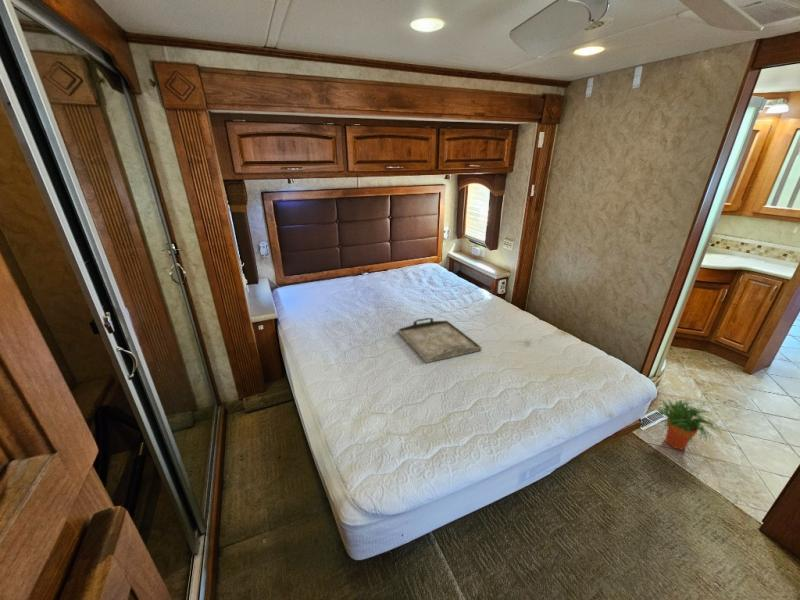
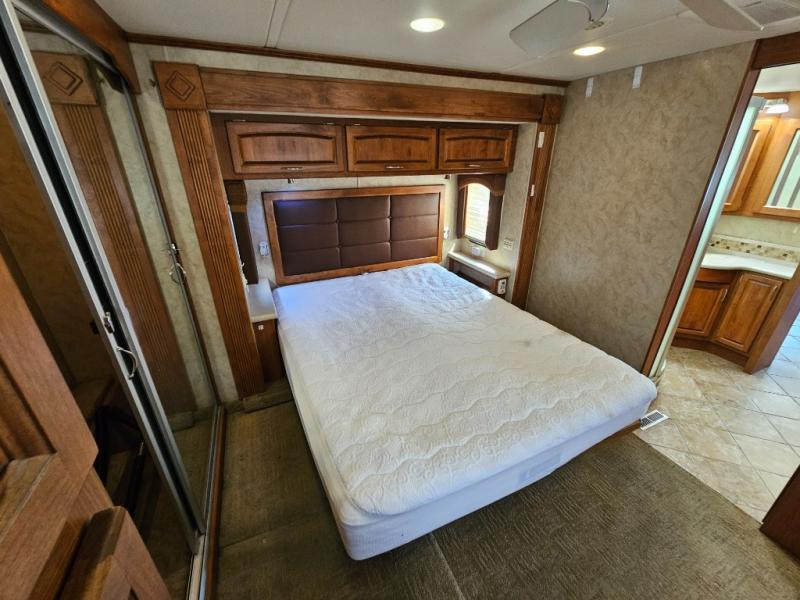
- serving tray (437, 336)
- potted plant (681, 425)
